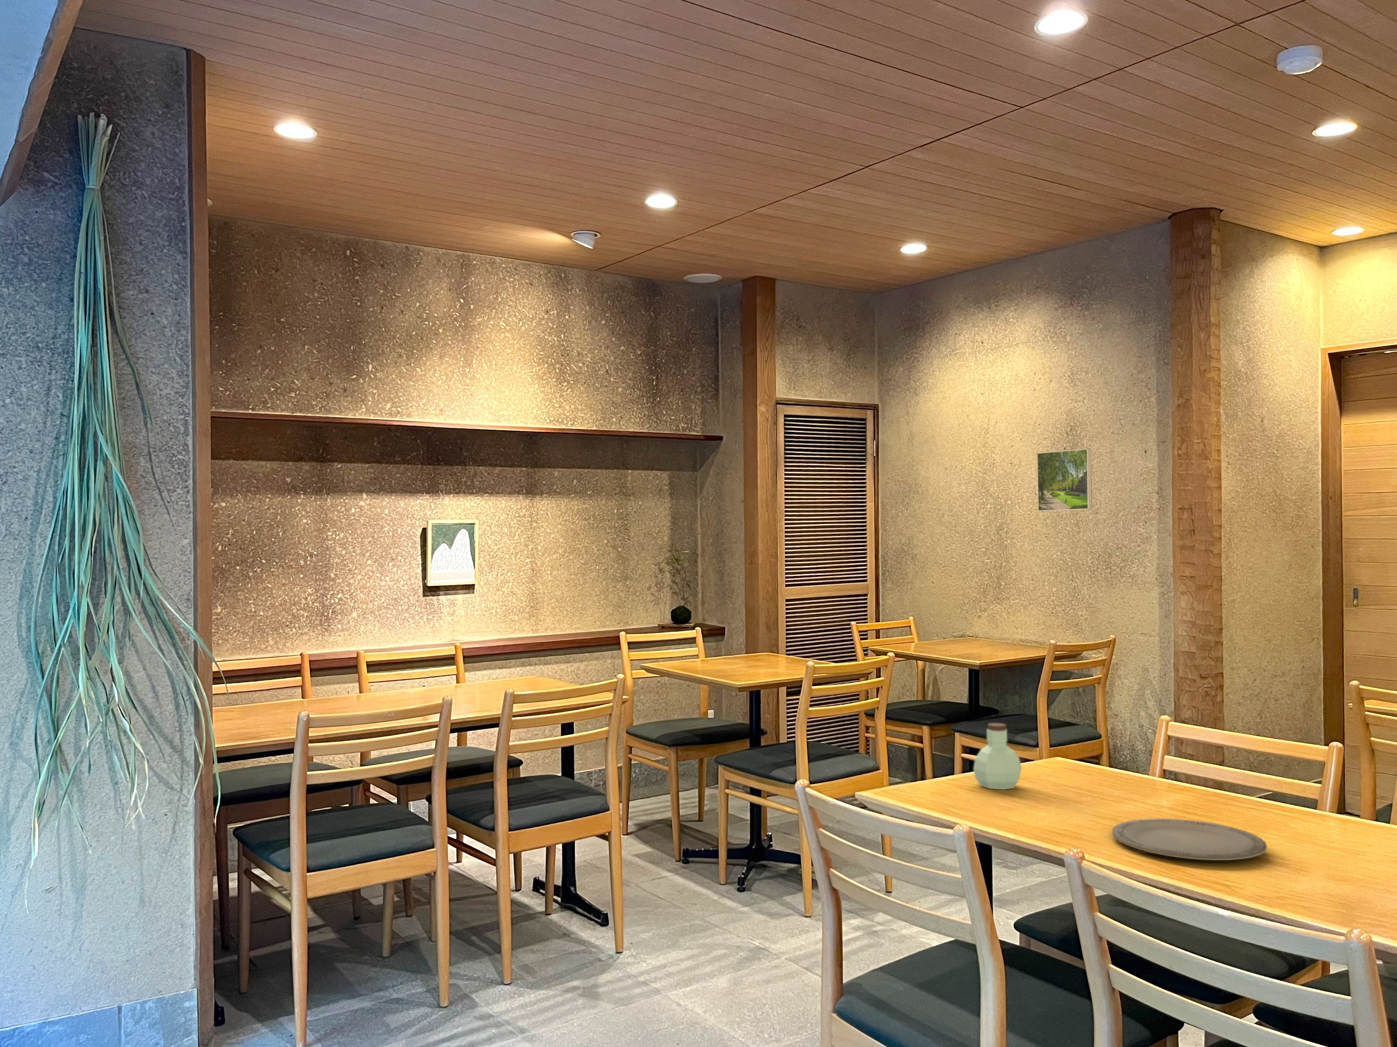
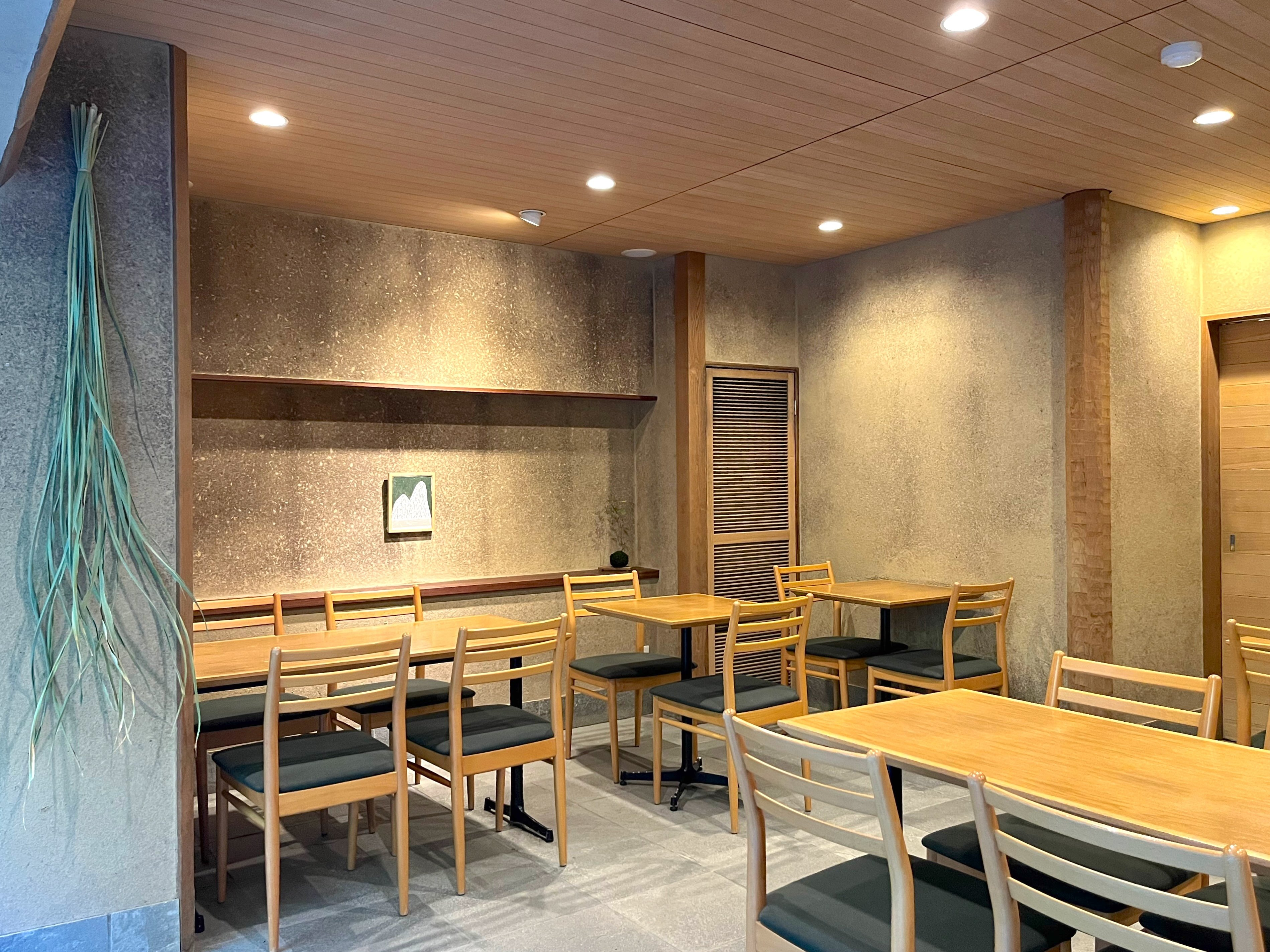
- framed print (1064, 481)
- jar (998, 754)
- plate (1187, 840)
